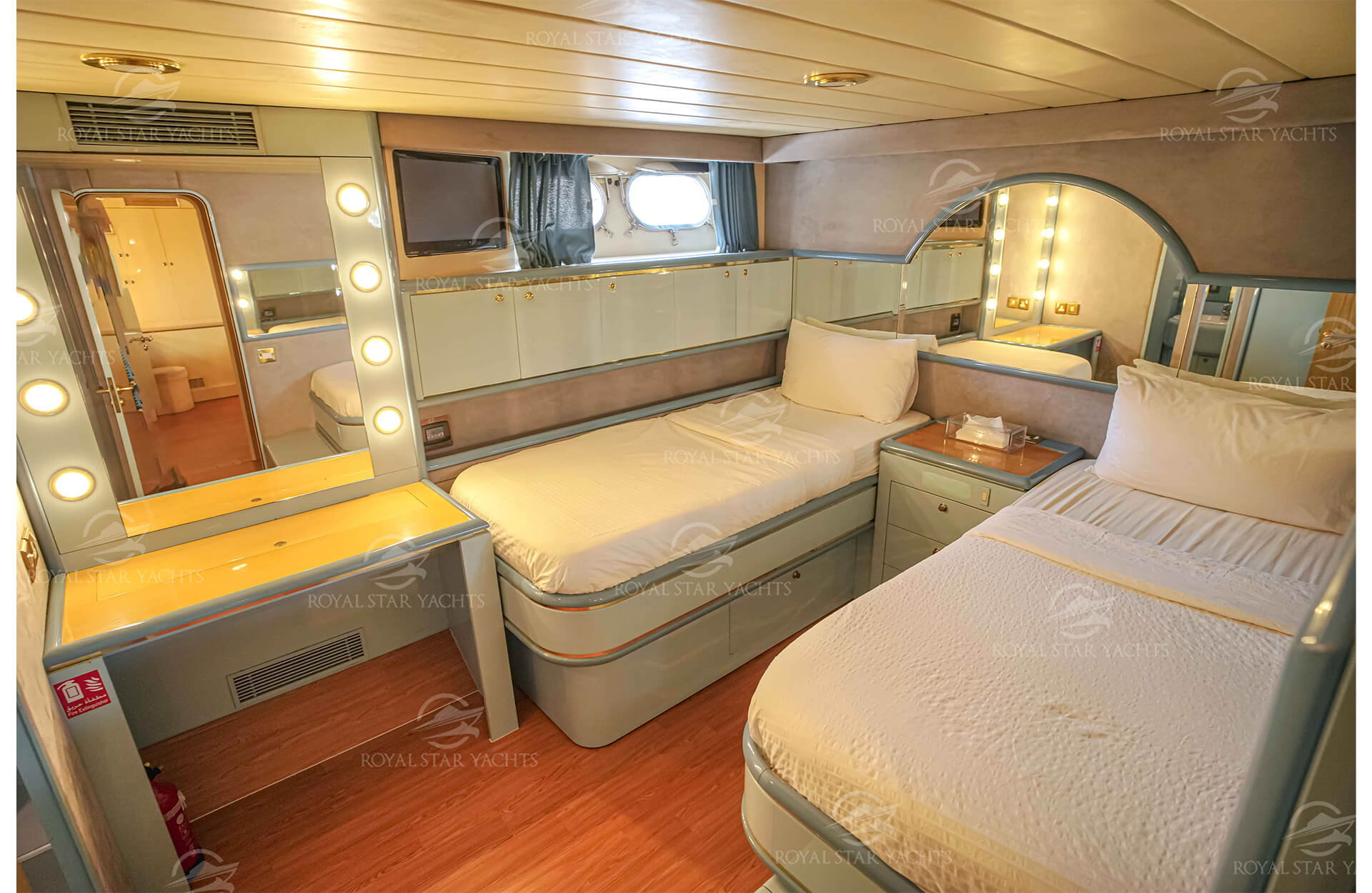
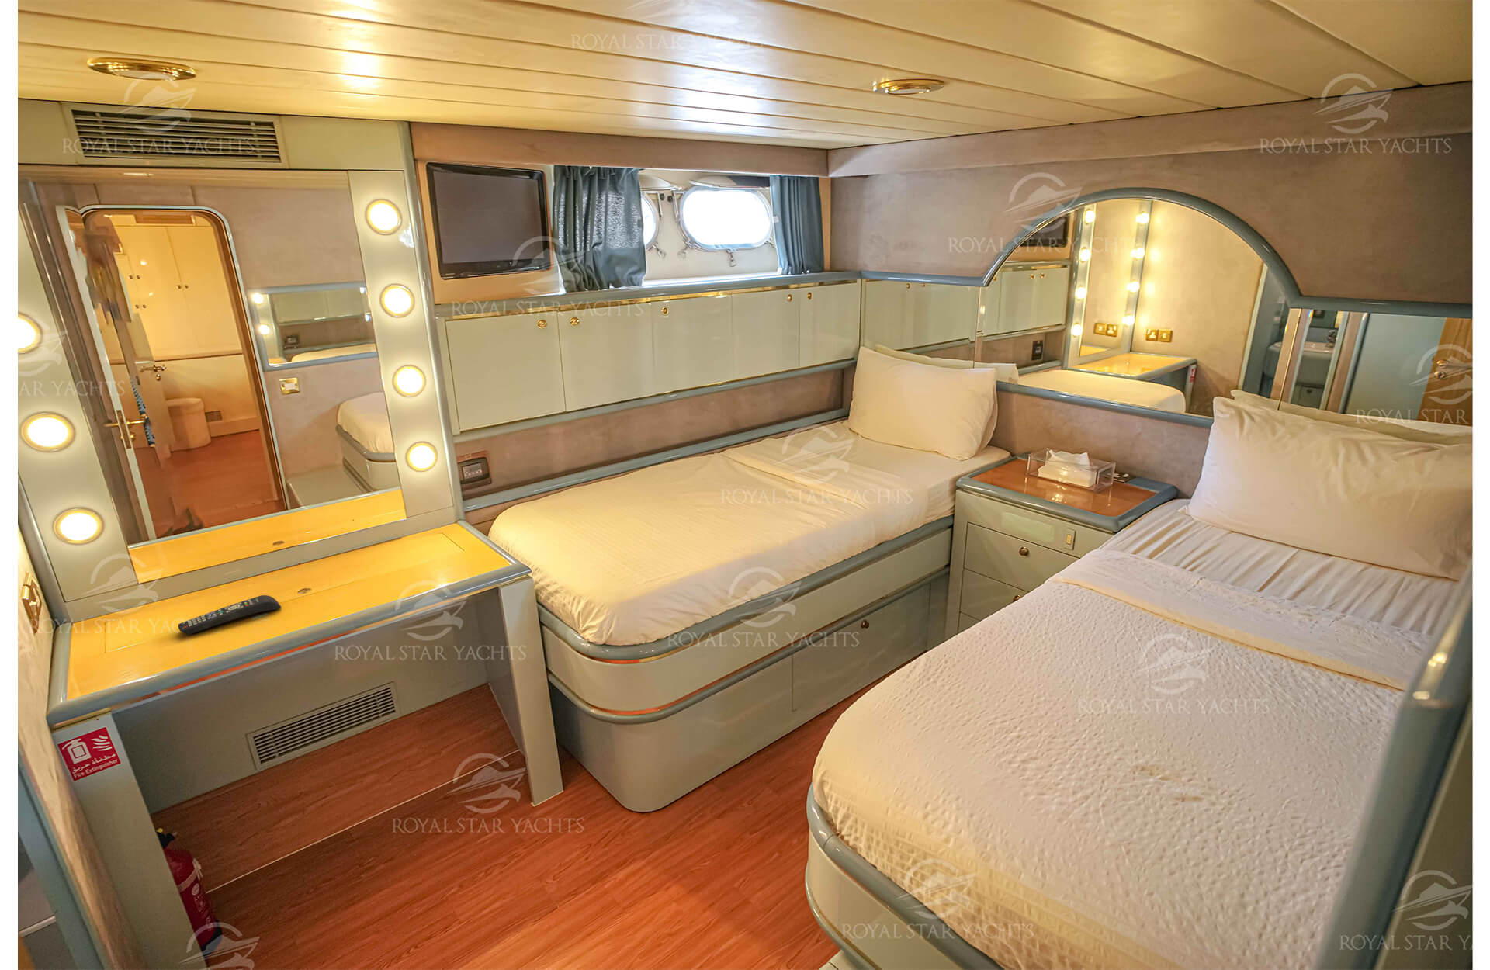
+ remote control (230, 614)
